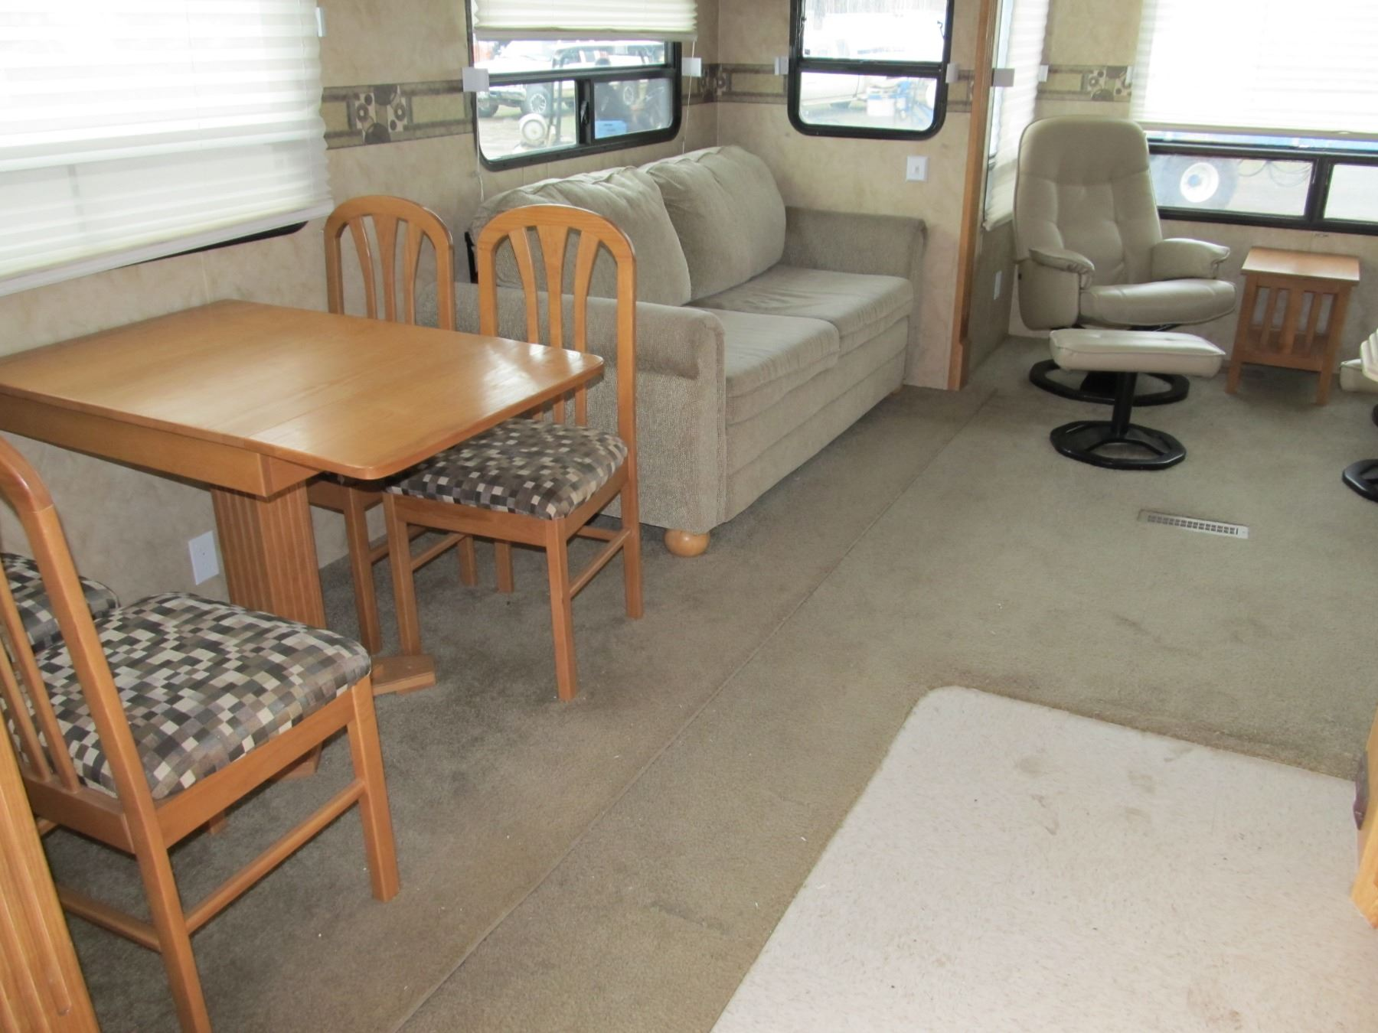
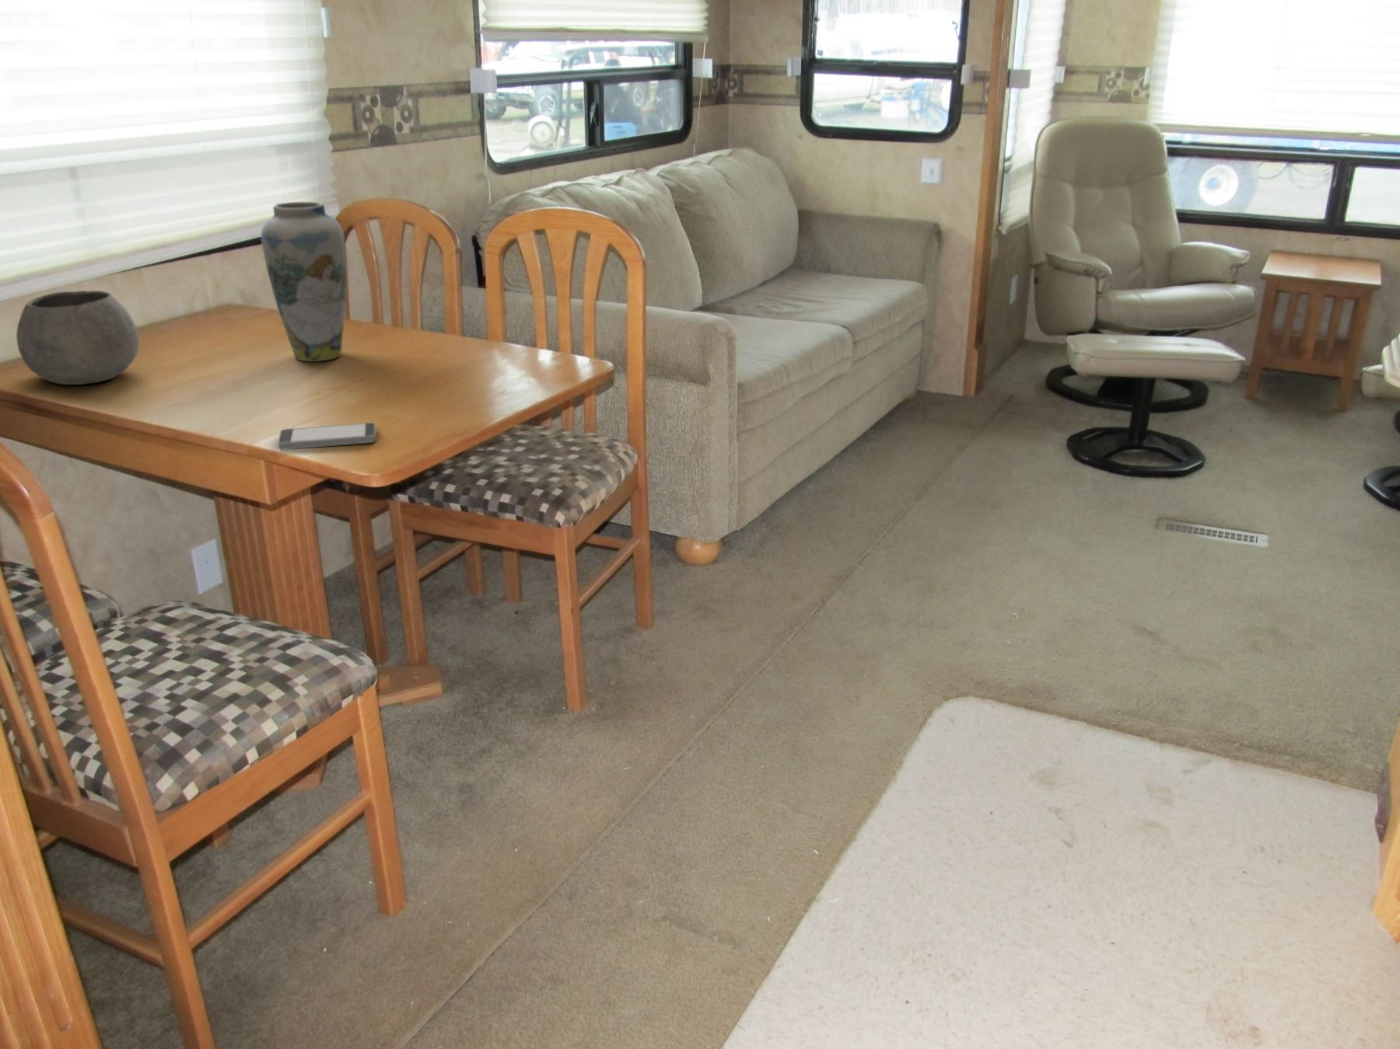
+ vase (309, 282)
+ bowl (78, 338)
+ smartphone (327, 435)
